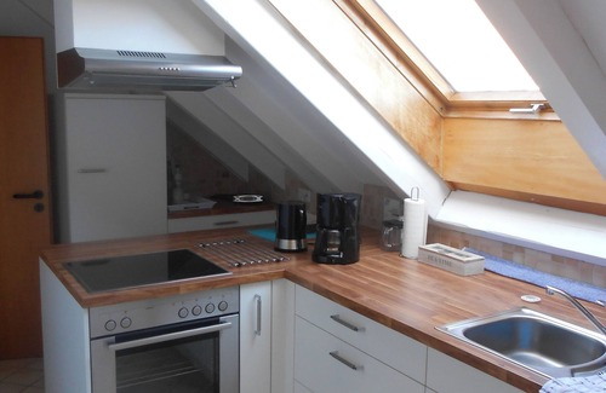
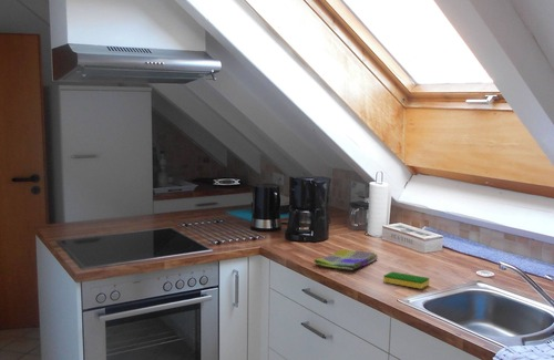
+ dish towel (346, 258)
+ dish sponge (406, 279)
